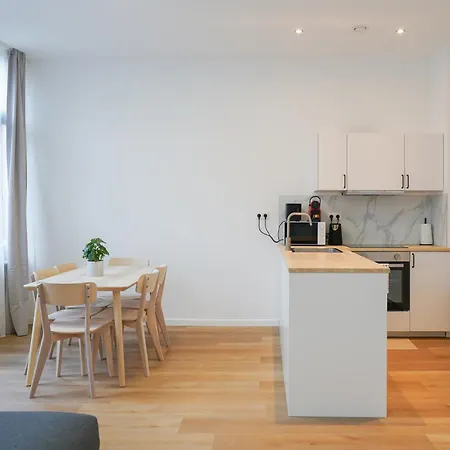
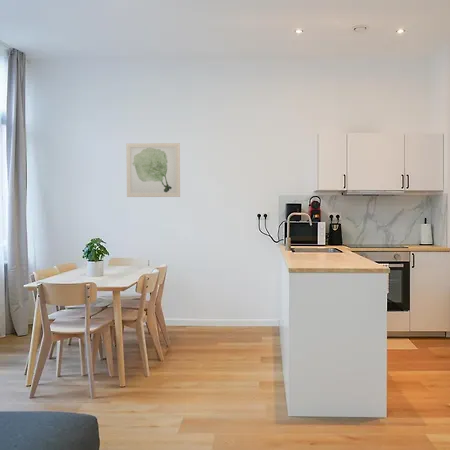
+ wall art (153, 170)
